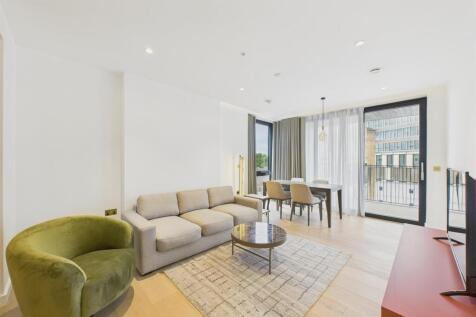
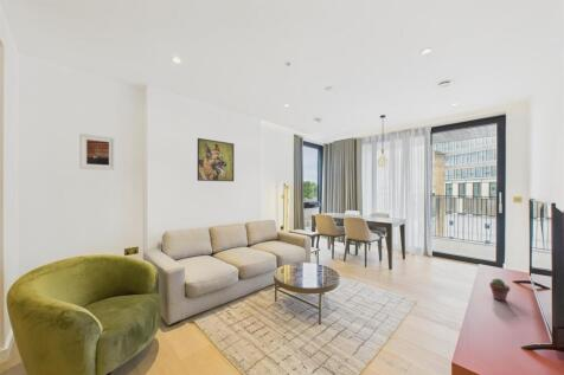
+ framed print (216, 161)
+ potted succulent (499, 289)
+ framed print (97, 153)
